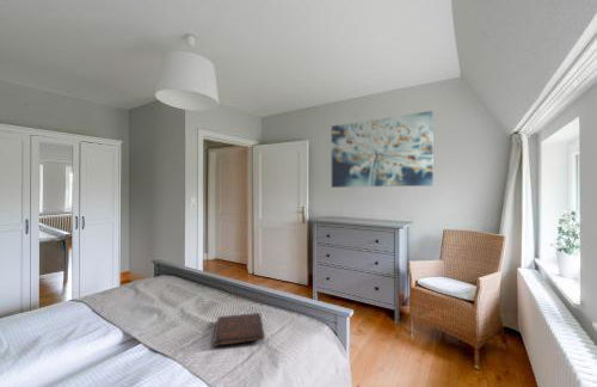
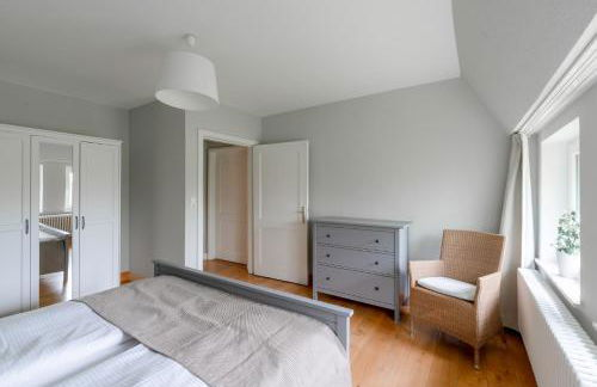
- wall art (377, 153)
- book (239, 327)
